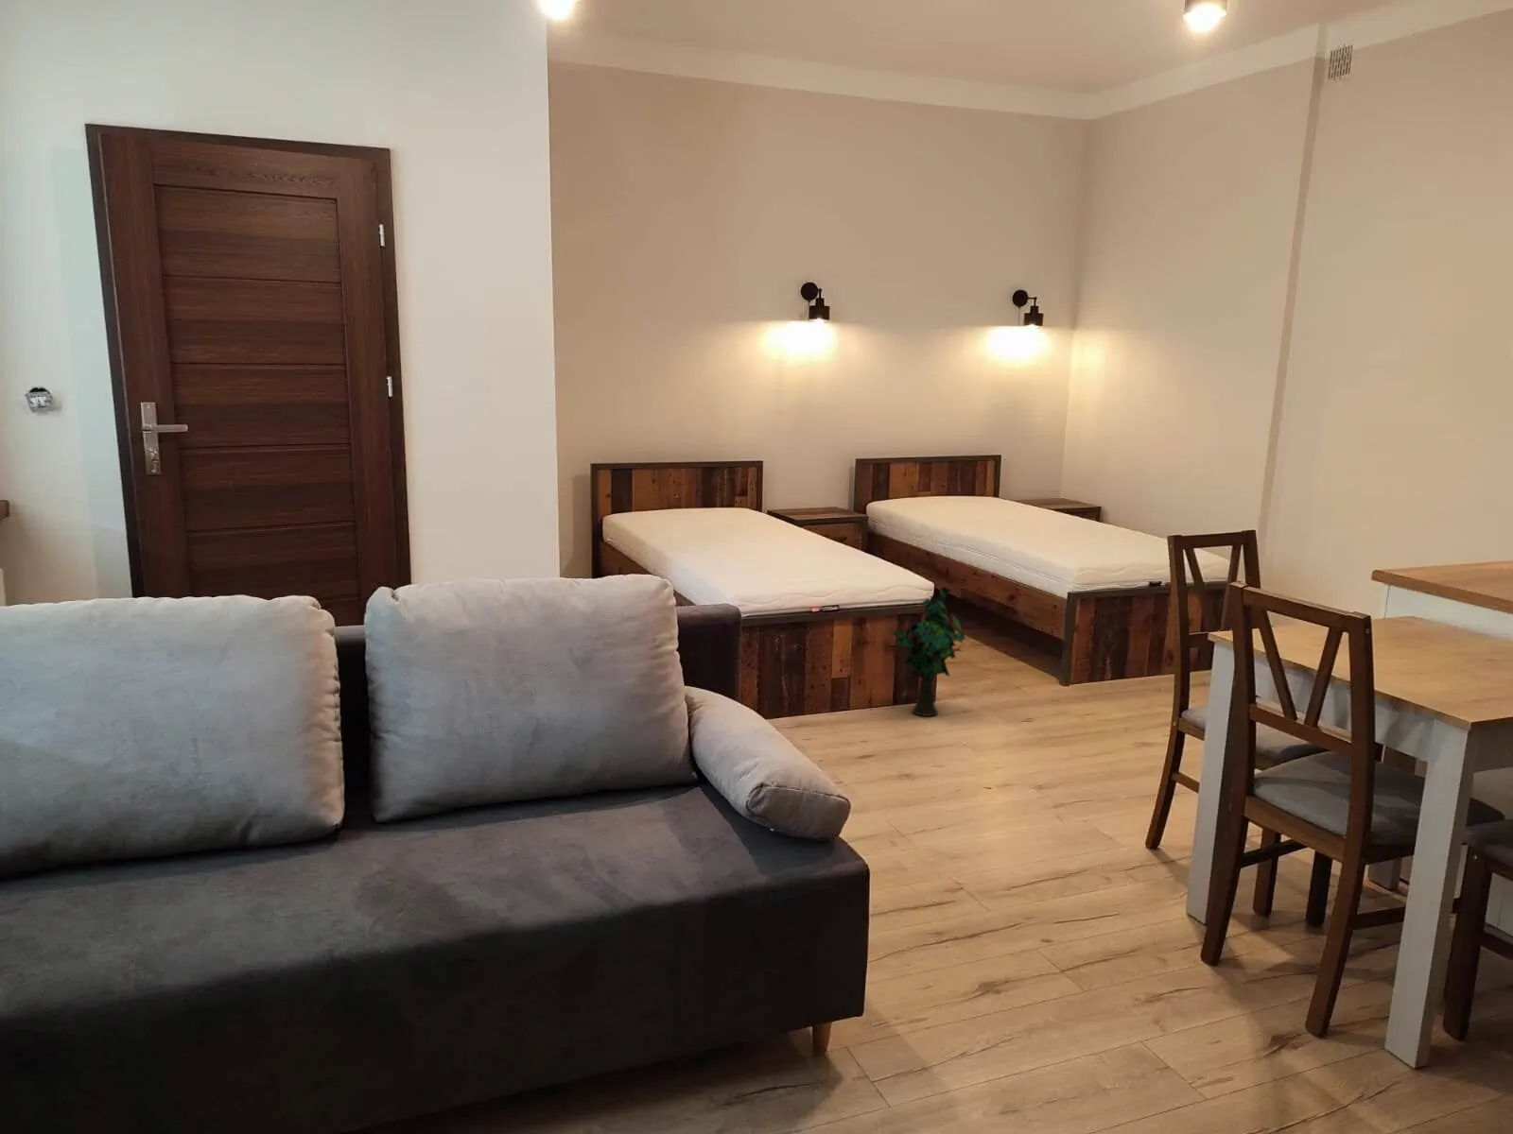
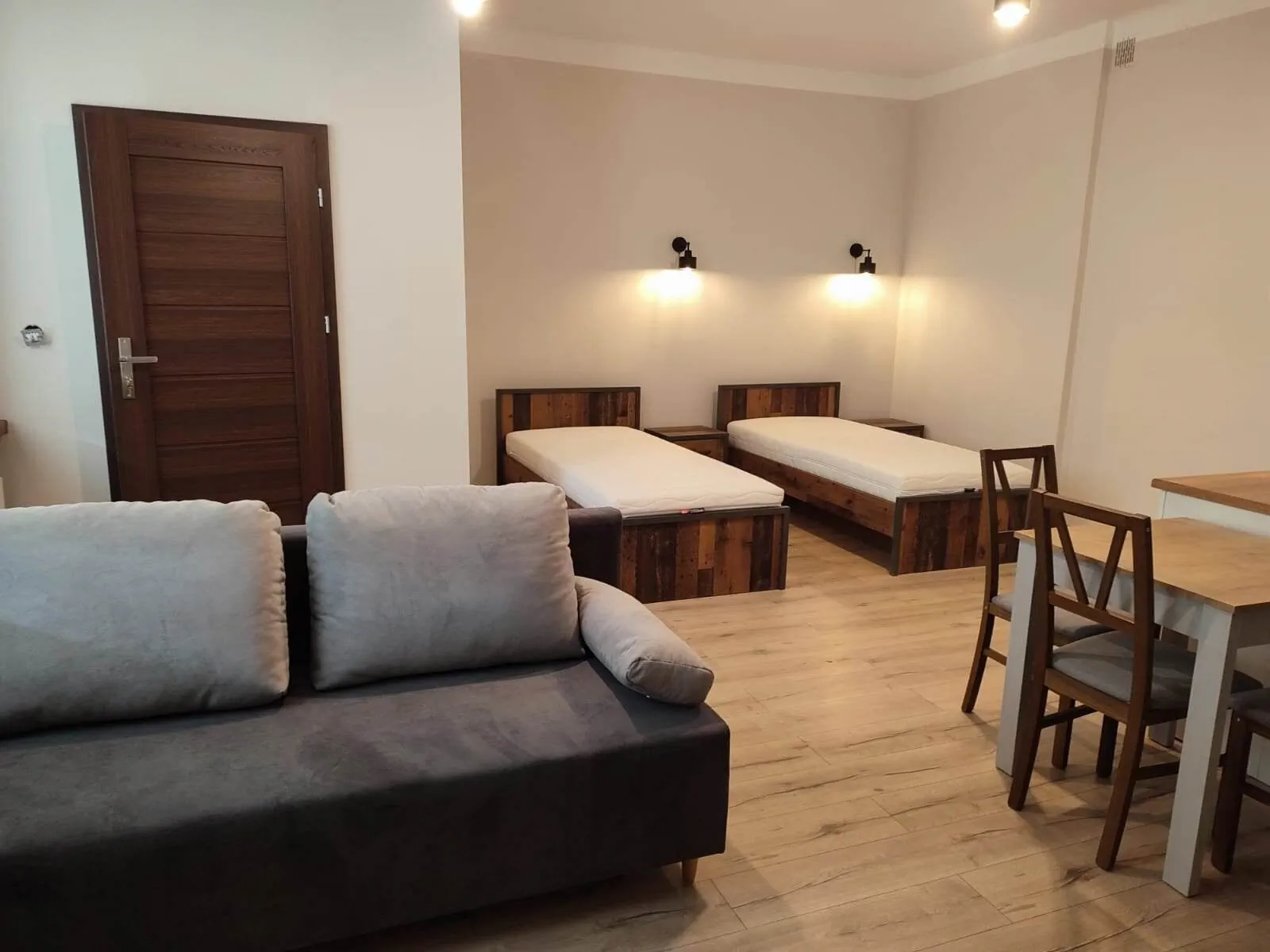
- decorative plant (928, 649)
